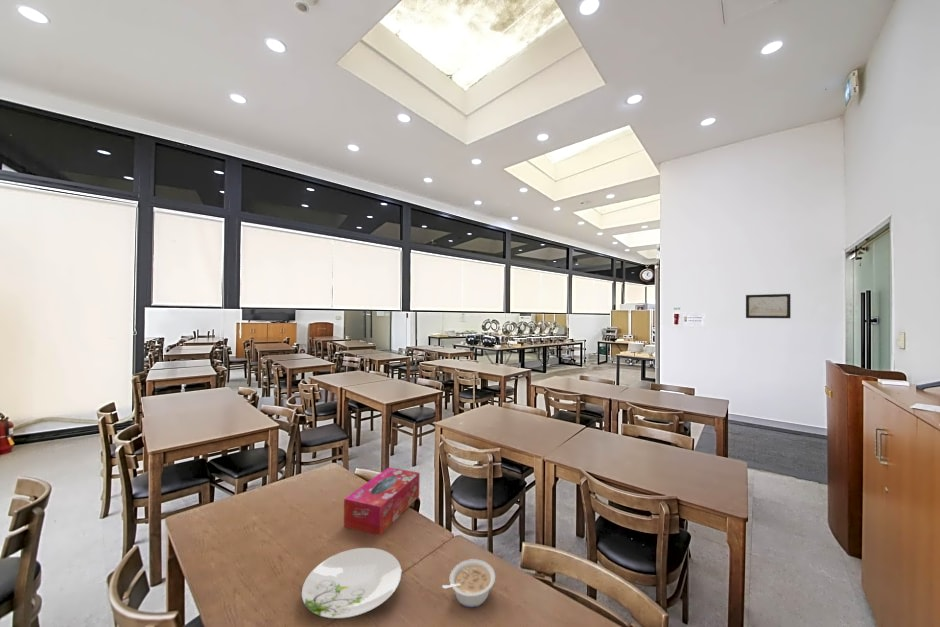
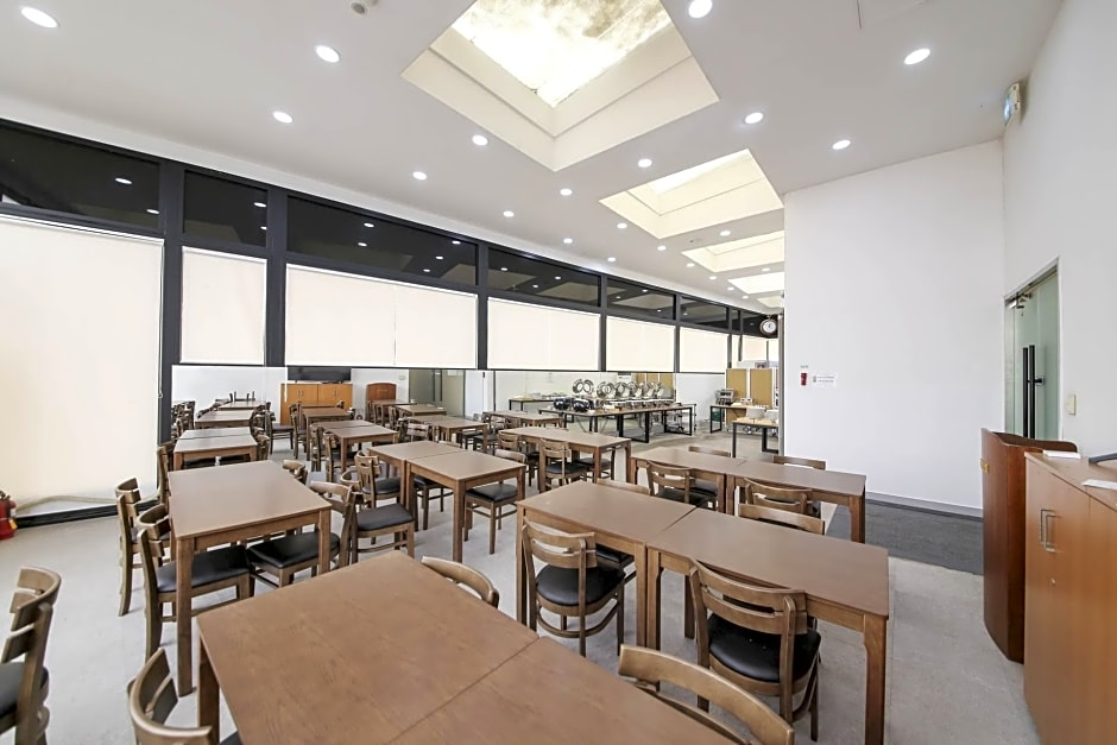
- tissue box (384, 497)
- plate (353, 584)
- wall art (767, 306)
- legume (471, 584)
